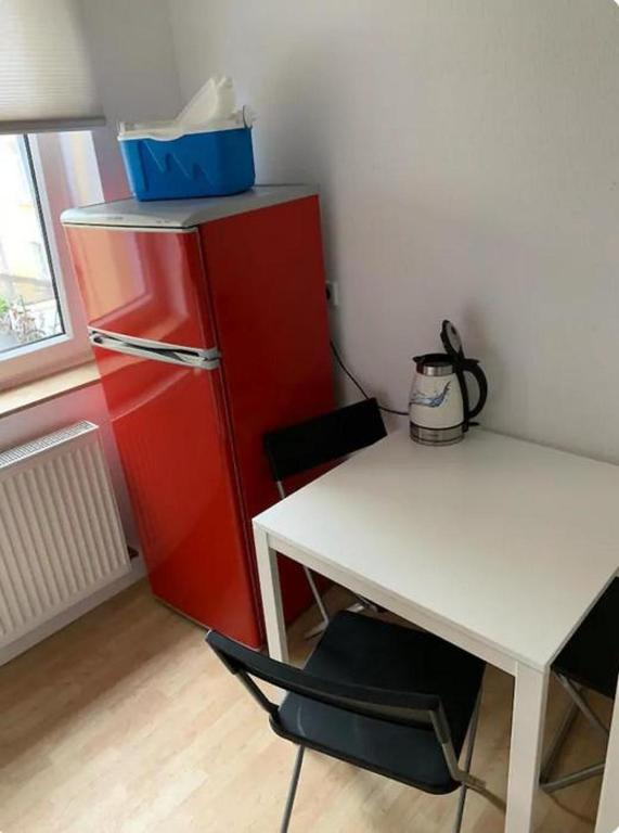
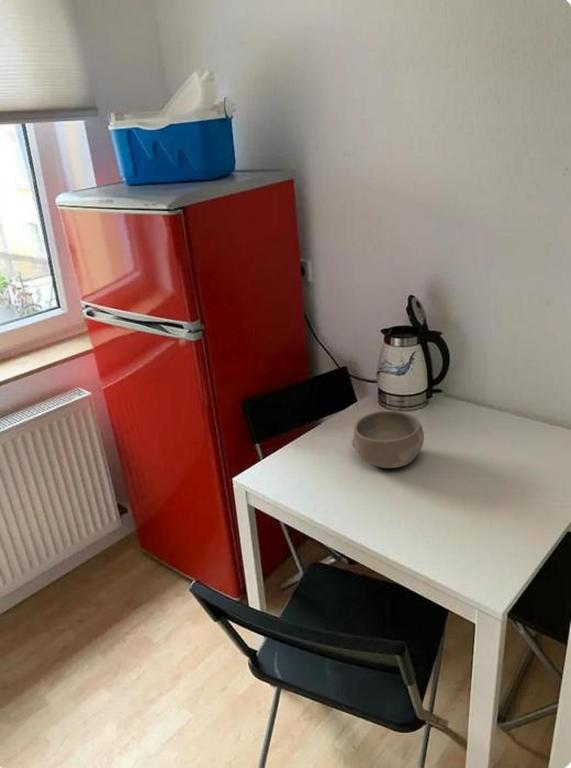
+ bowl (388, 441)
